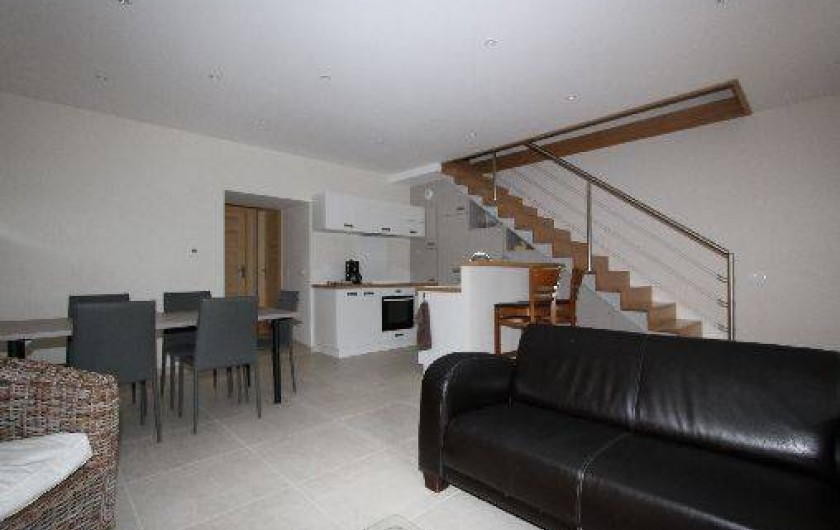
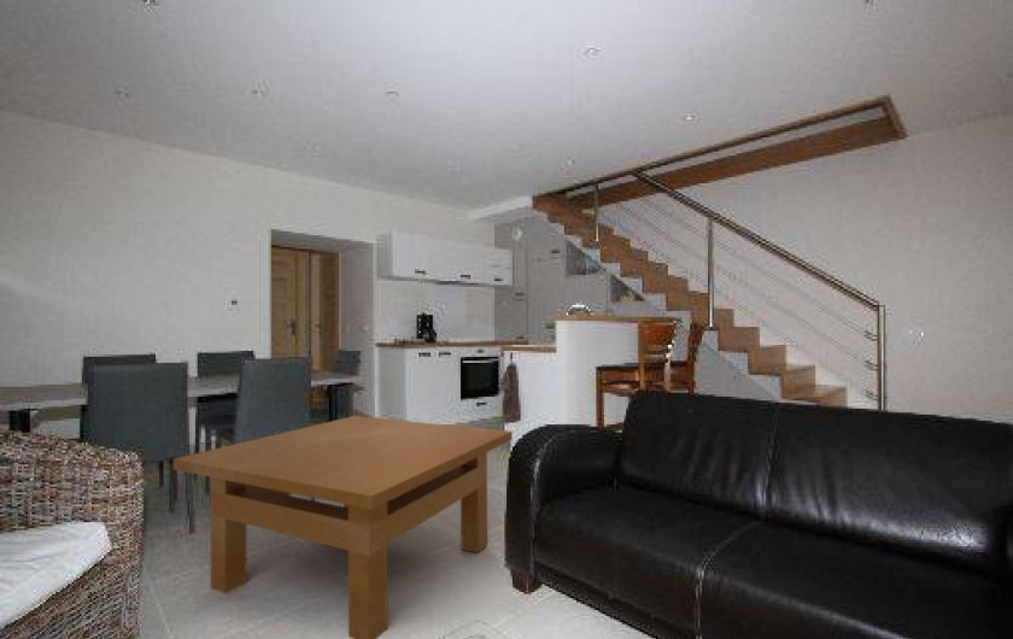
+ table (361, 504)
